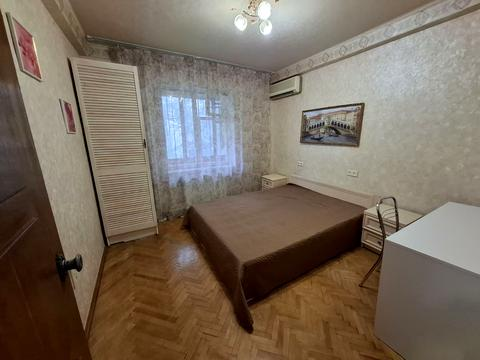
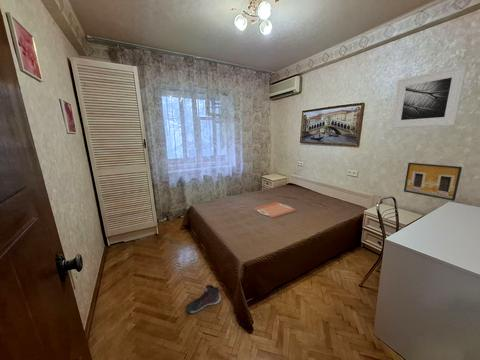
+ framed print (424, 100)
+ sneaker (203, 295)
+ serving tray (274, 209)
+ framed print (430, 180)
